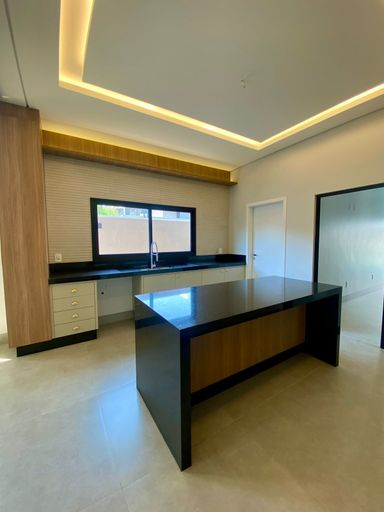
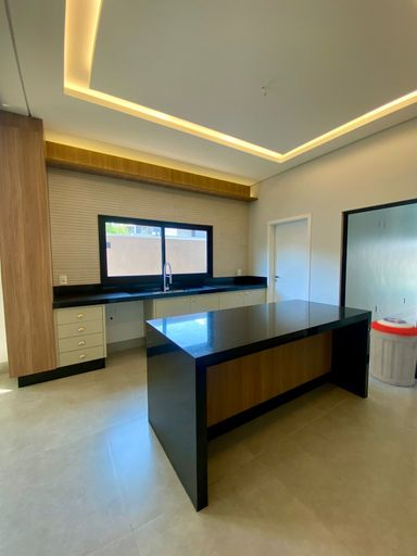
+ trash can (392, 349)
